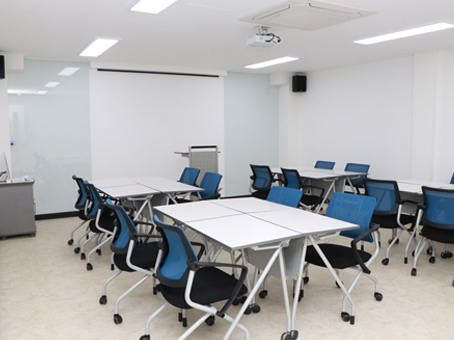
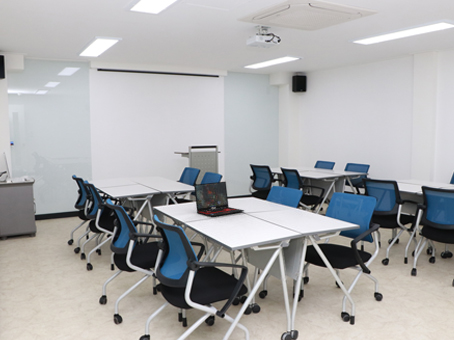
+ laptop (219, 198)
